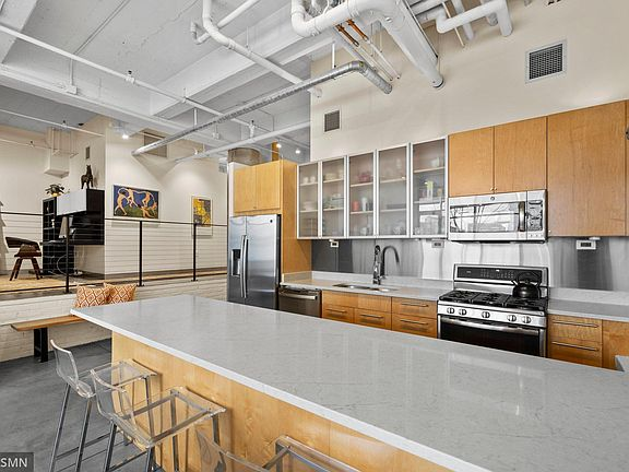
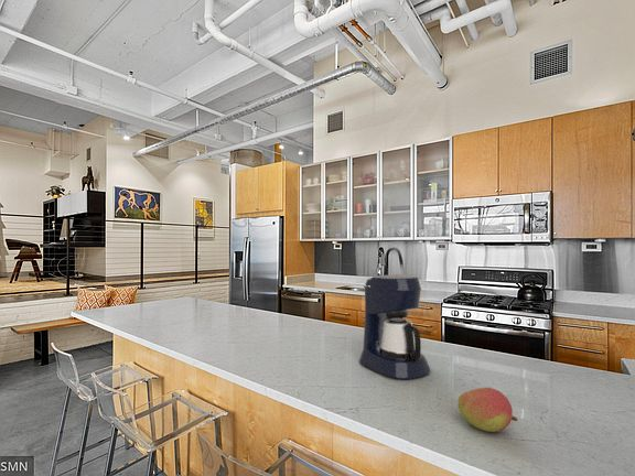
+ fruit (486, 409)
+ coffee maker (395, 320)
